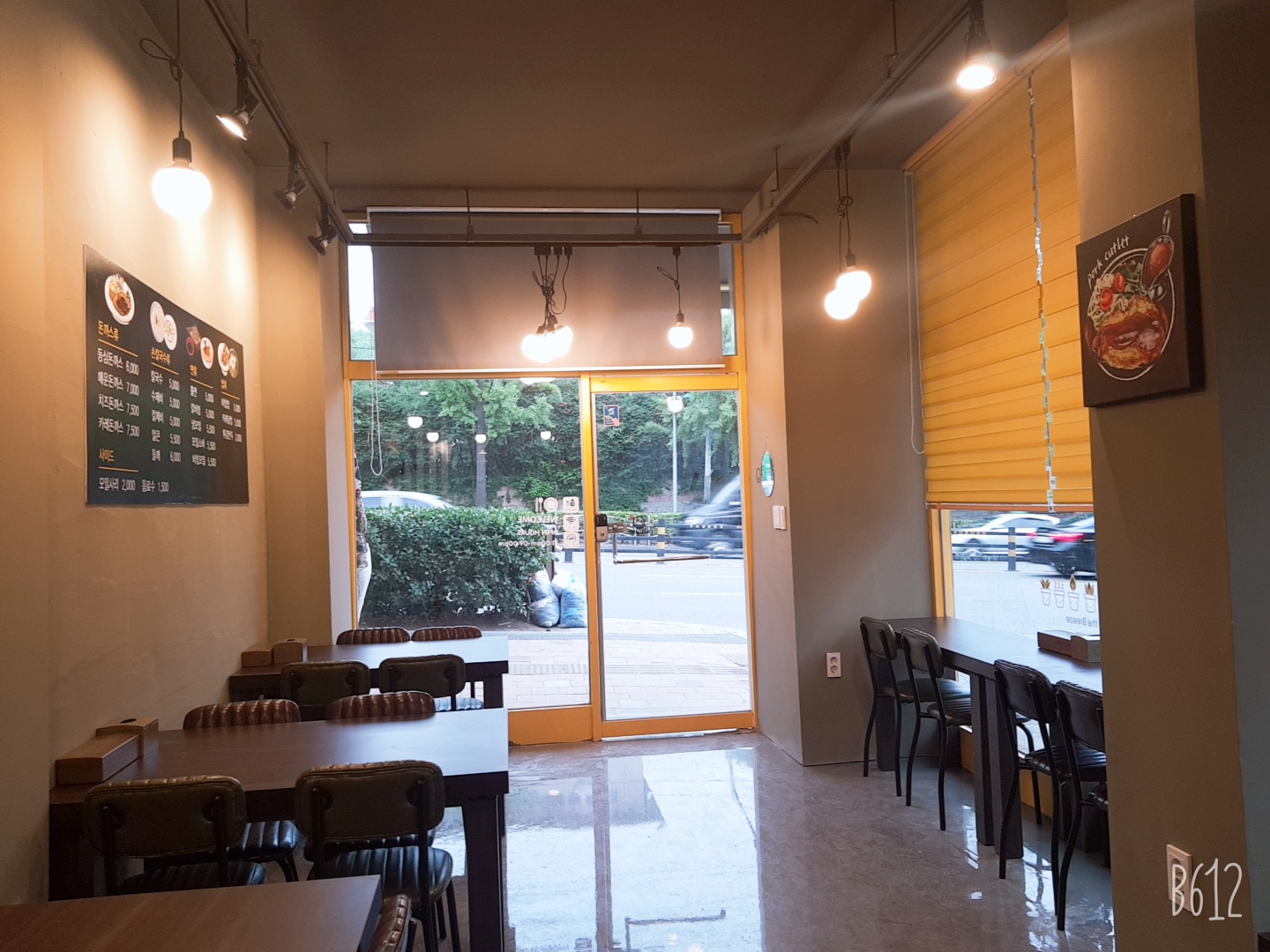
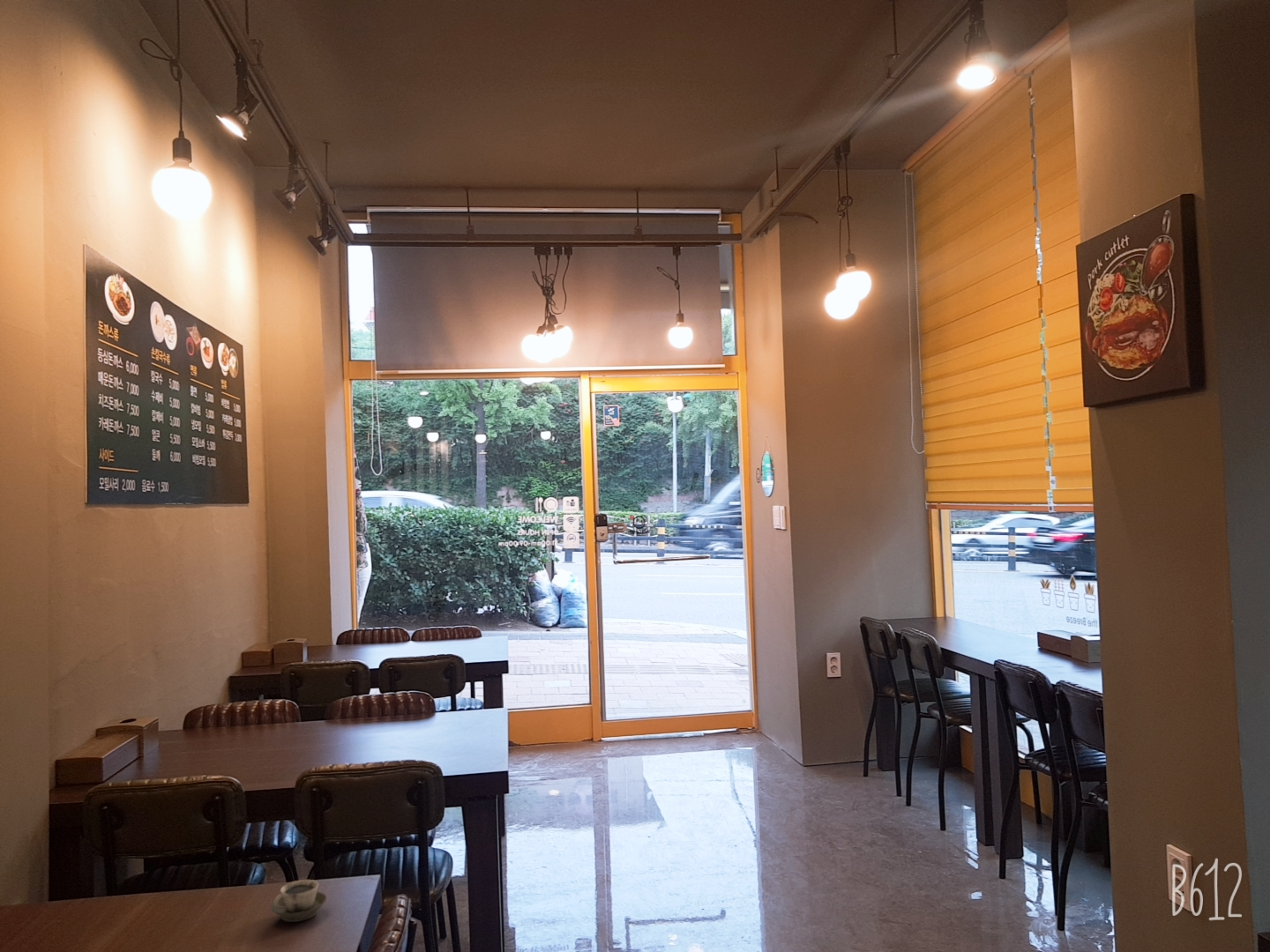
+ cup (299, 900)
